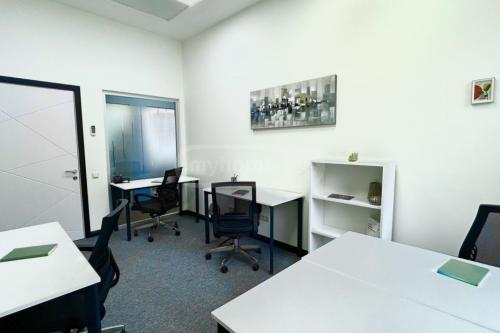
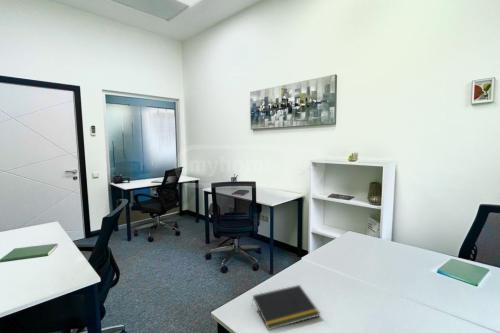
+ notepad (285, 305)
